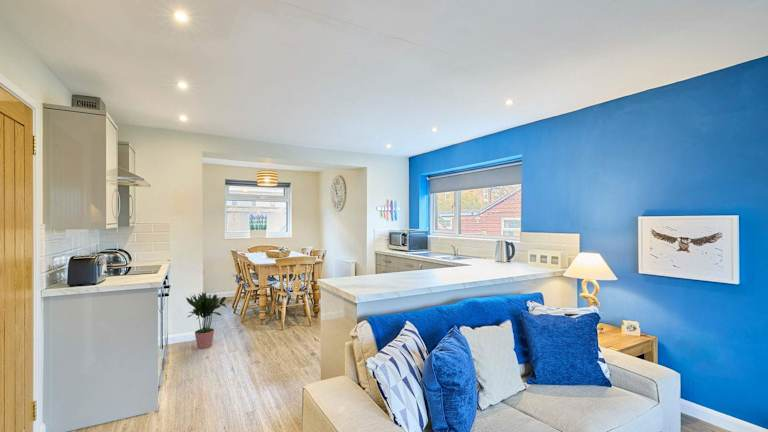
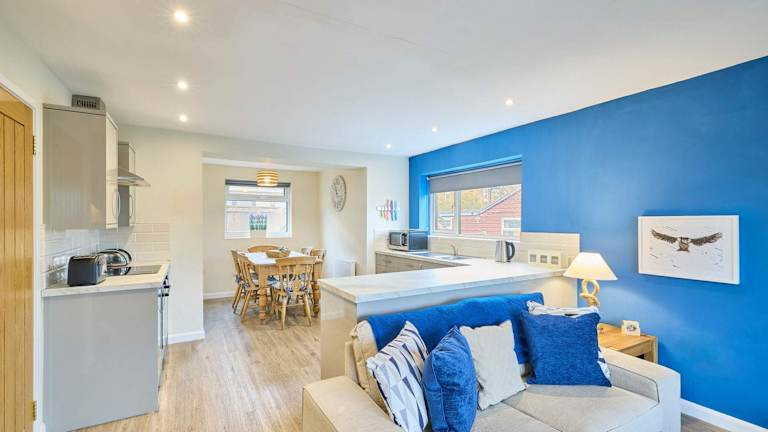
- potted plant (207, 317)
